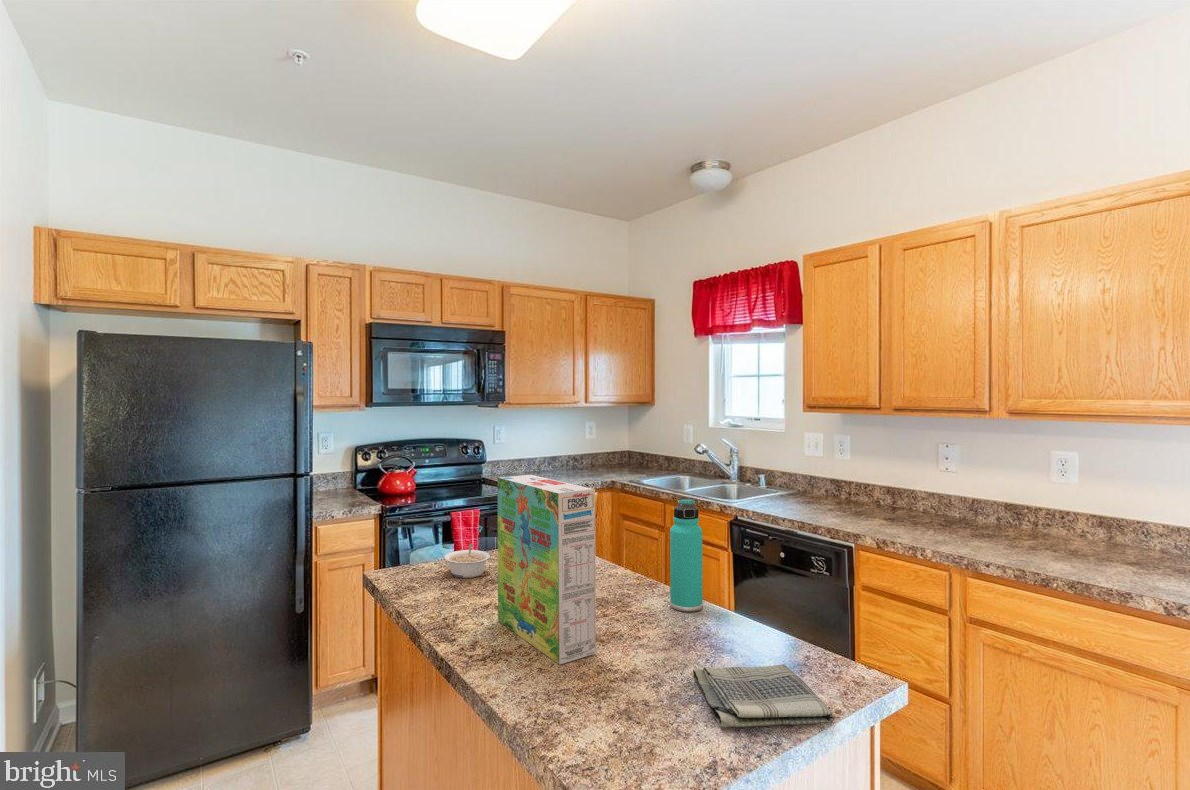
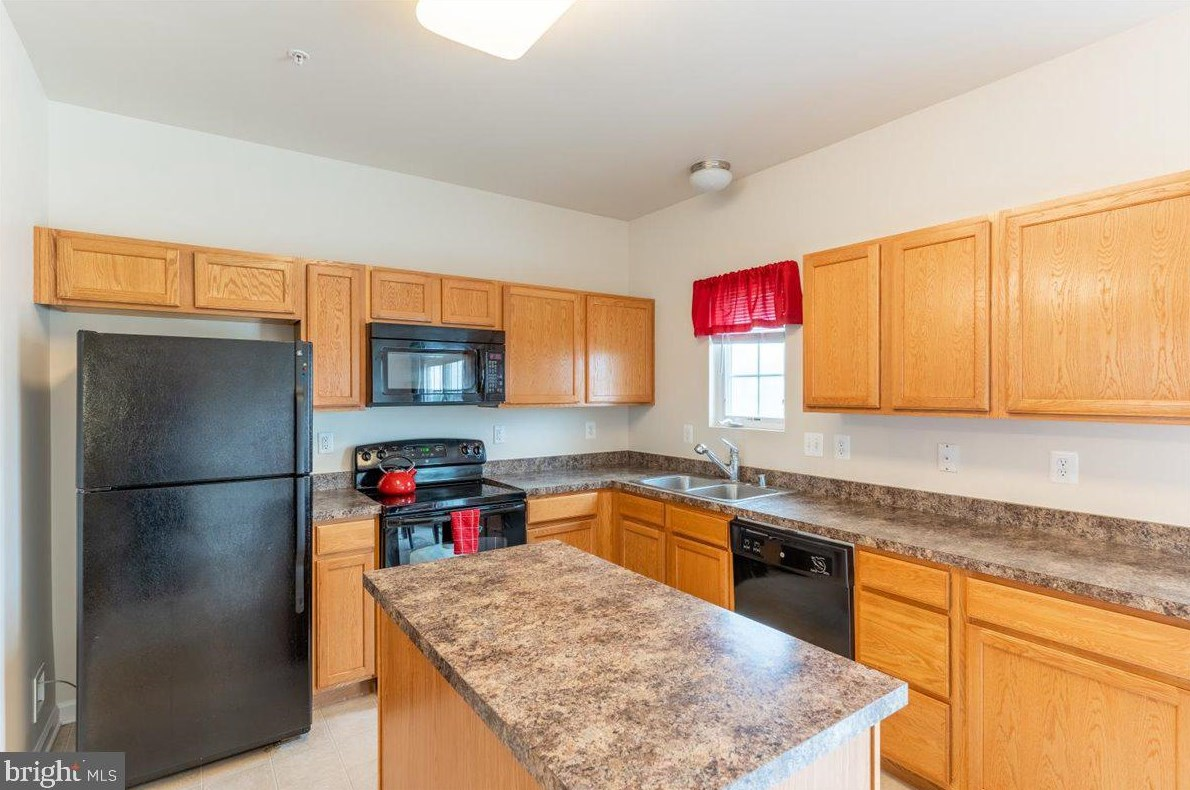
- cereal box (543, 559)
- thermos bottle (686, 552)
- legume (466, 562)
- dish towel (756, 690)
